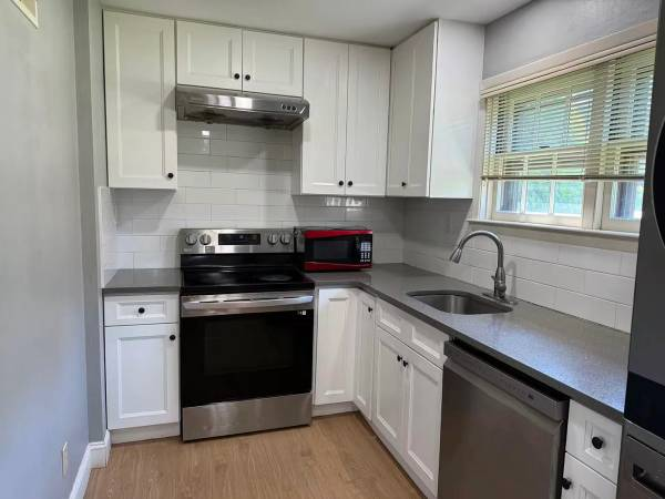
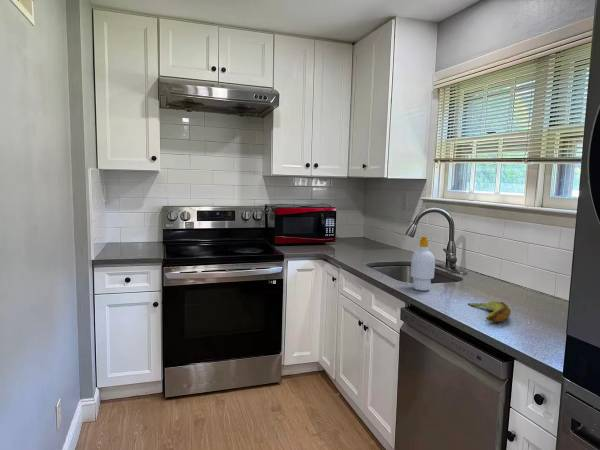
+ banana (484, 306)
+ soap bottle (422, 262)
